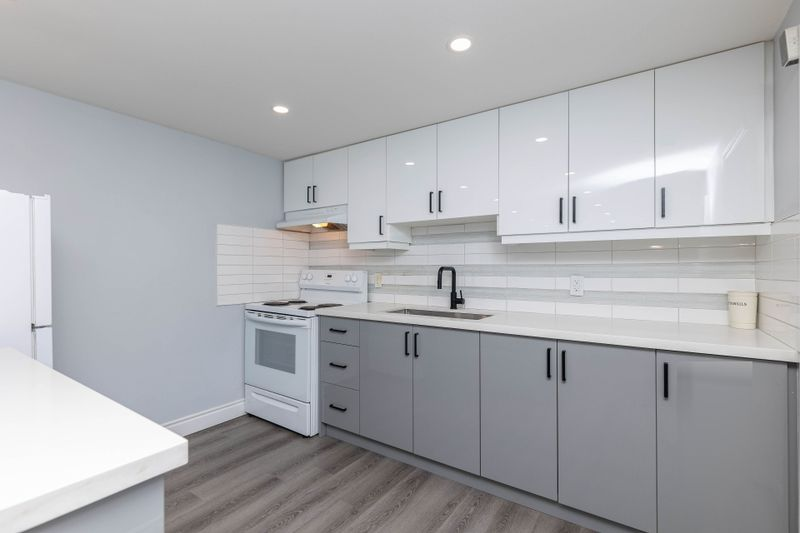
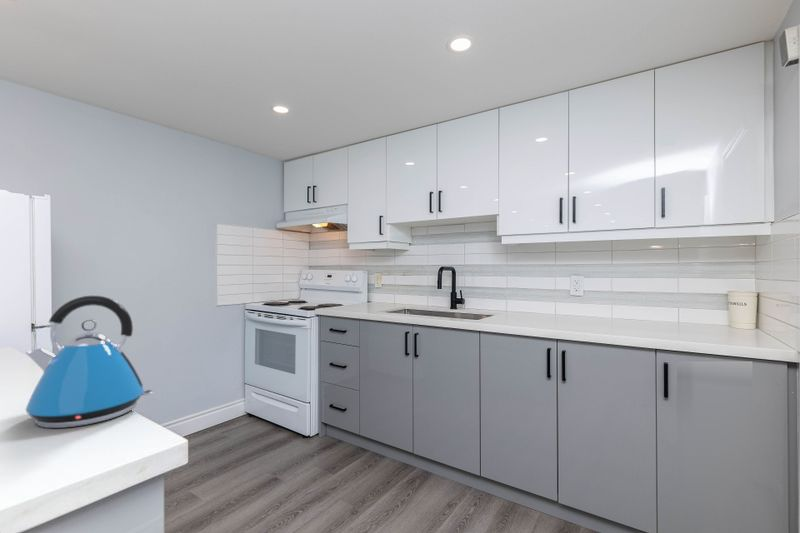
+ kettle (93, 353)
